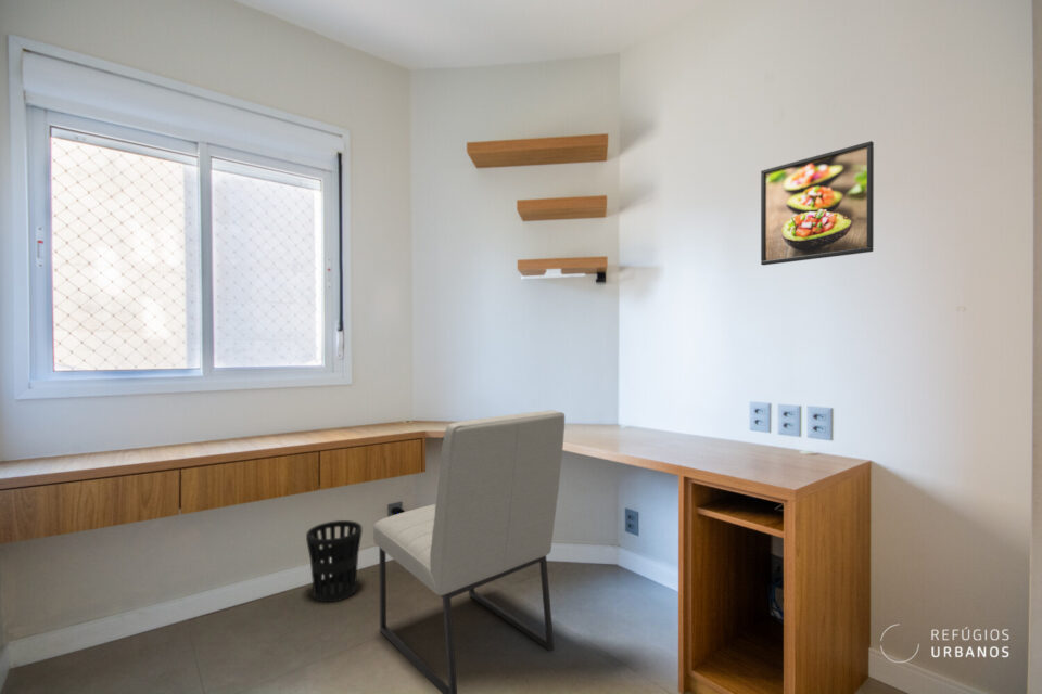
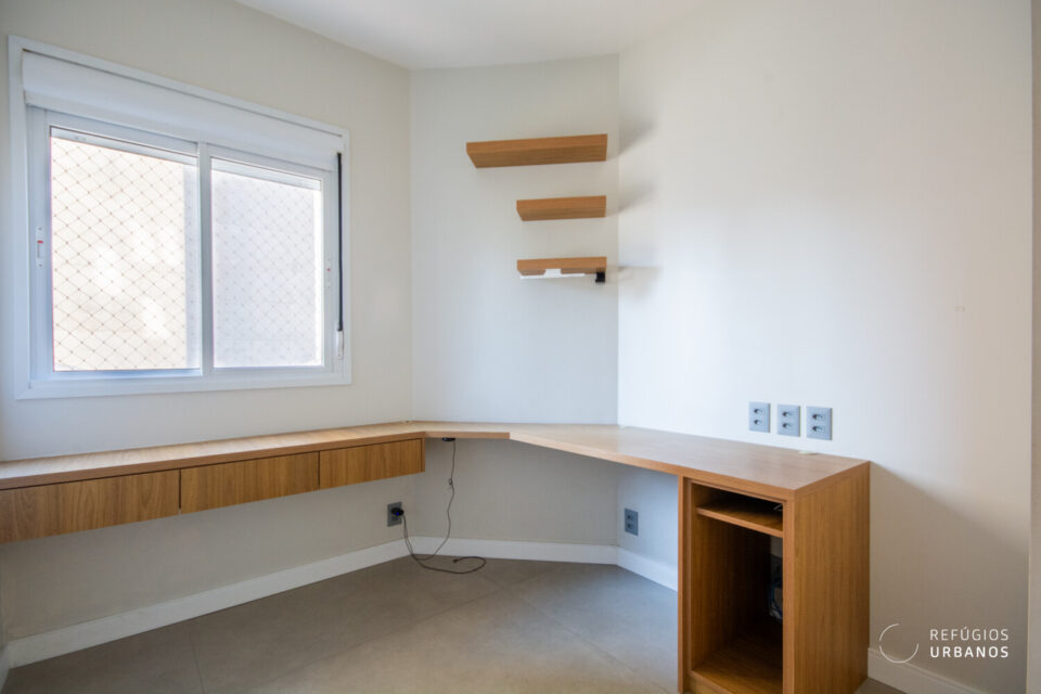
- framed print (812, 208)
- wastebasket (334, 560)
- chair (467, 525)
